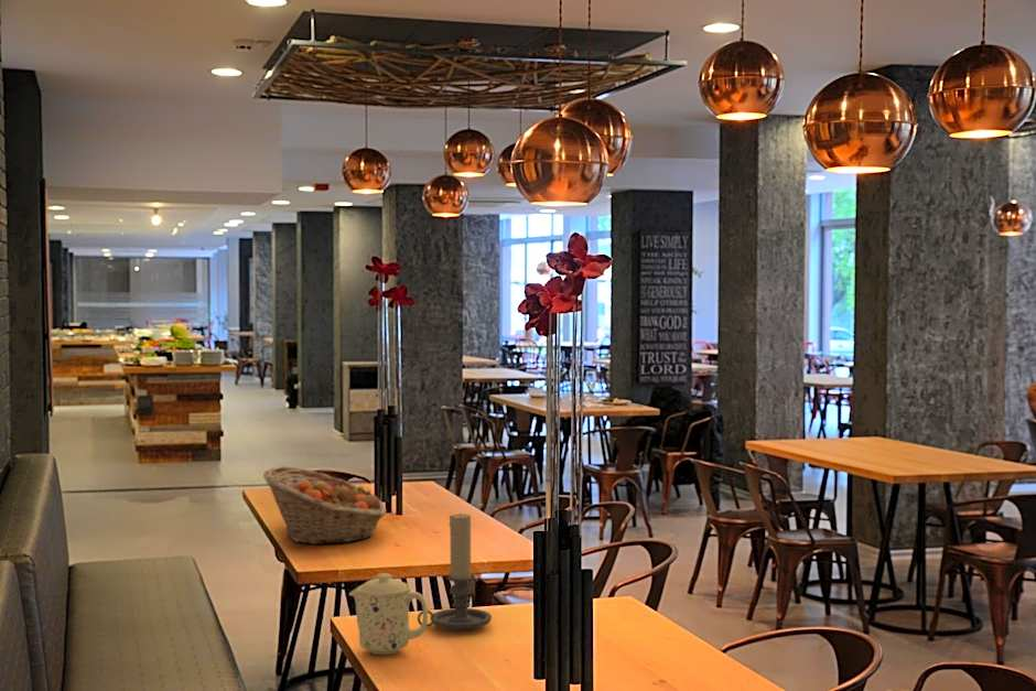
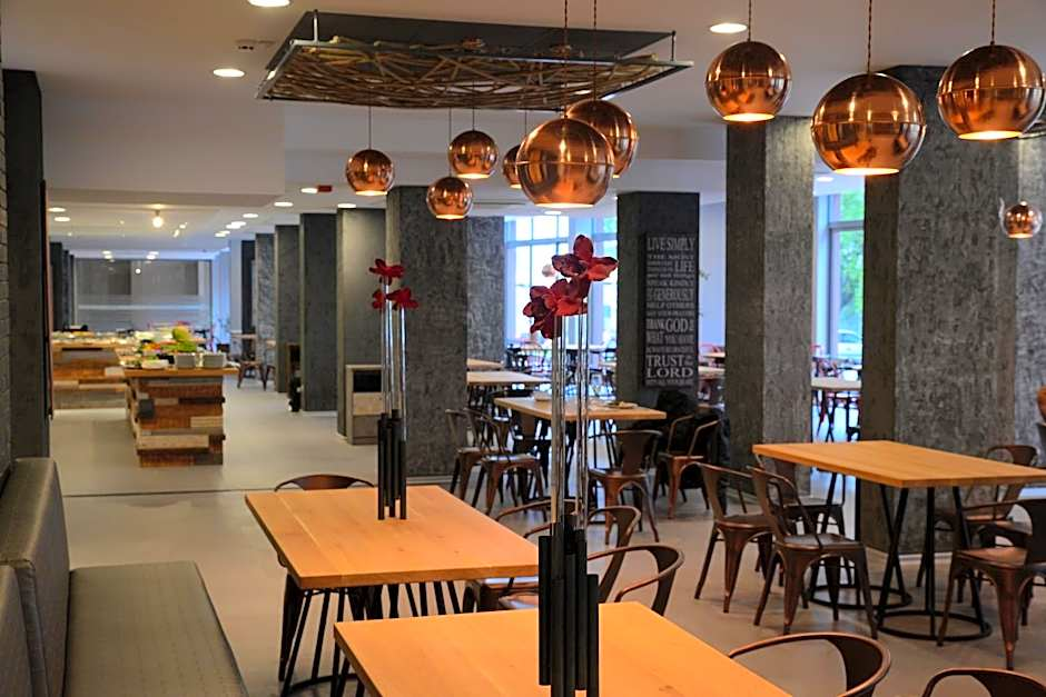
- candle holder (454, 570)
- mug (388, 612)
- fruit basket (325, 501)
